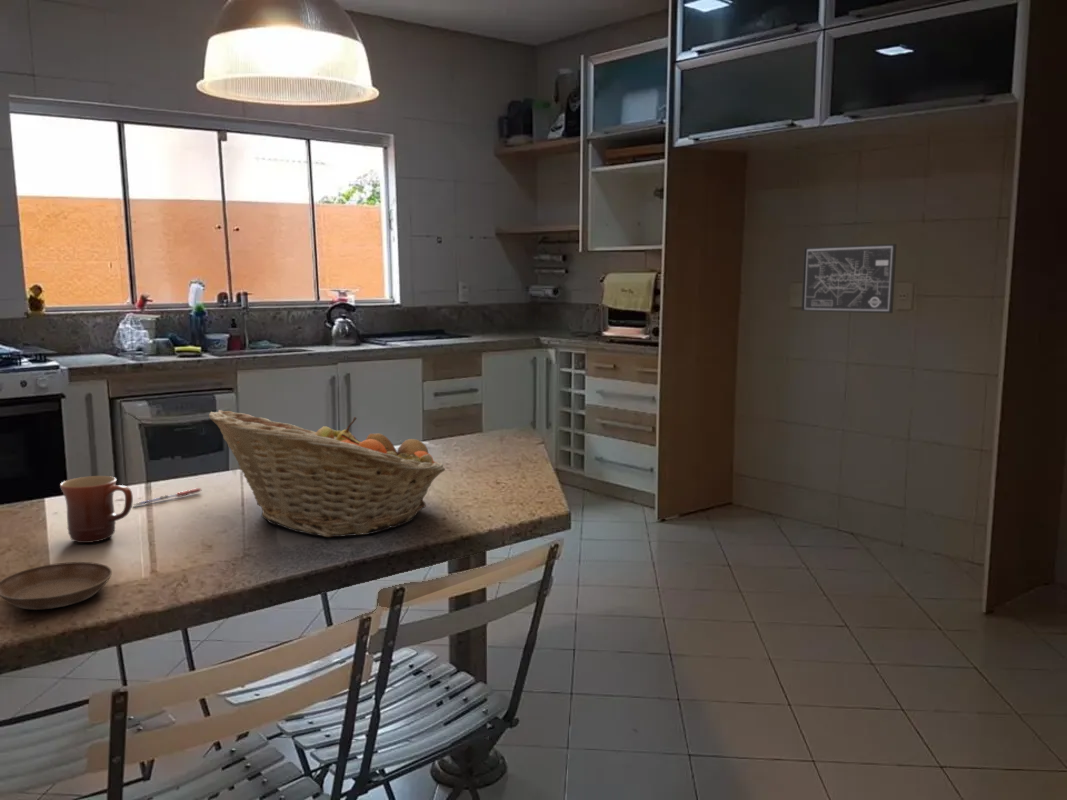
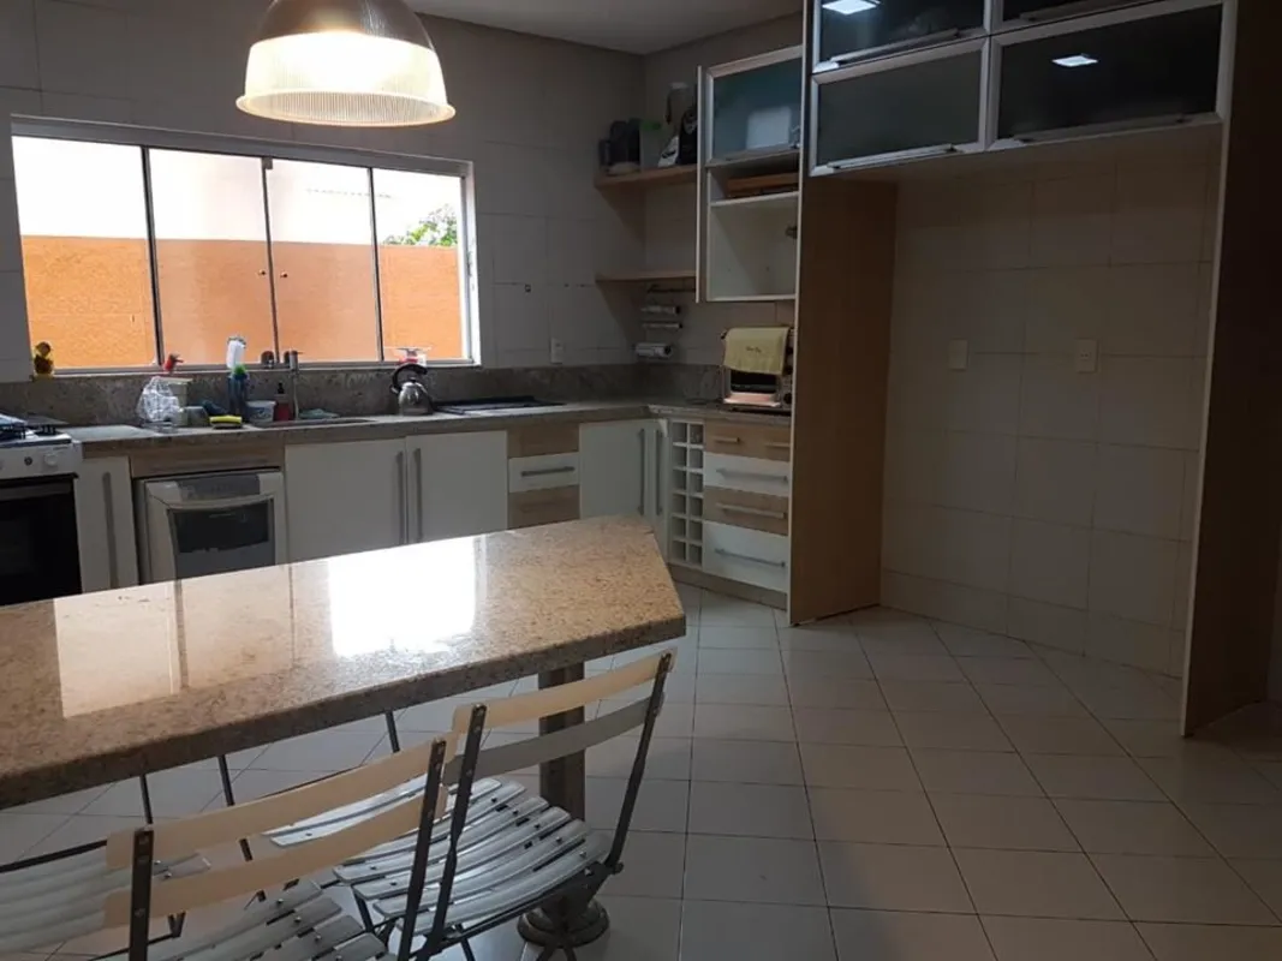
- saucer (55, 587)
- fruit basket (327, 461)
- mug (99, 510)
- wall art (846, 279)
- pen (168, 496)
